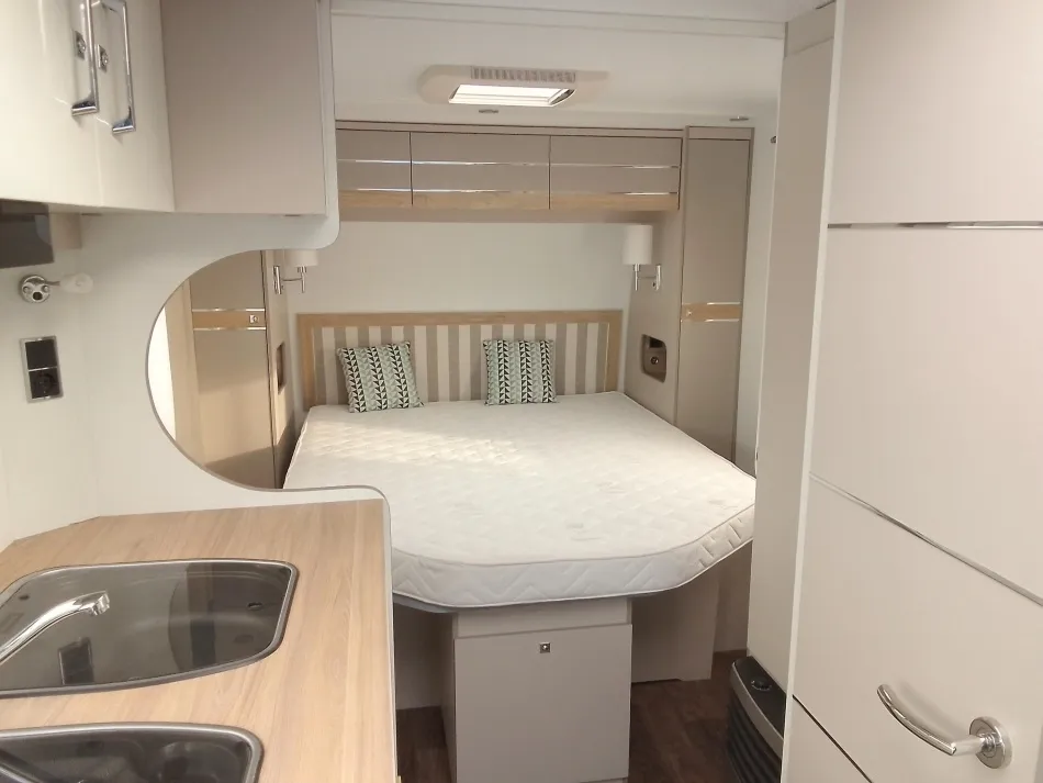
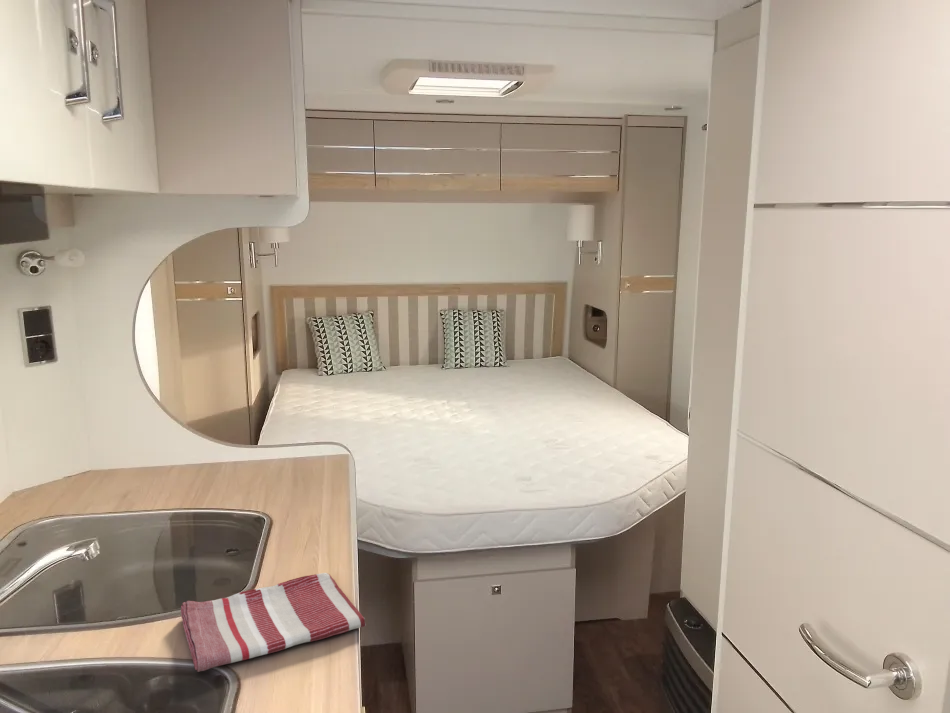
+ dish towel (271, 615)
